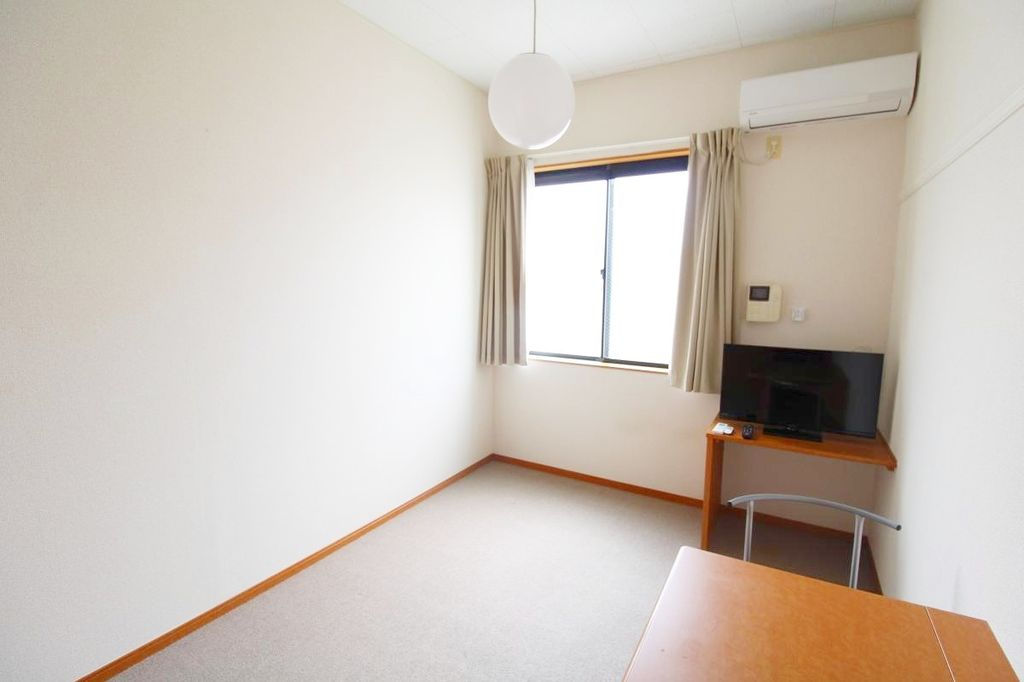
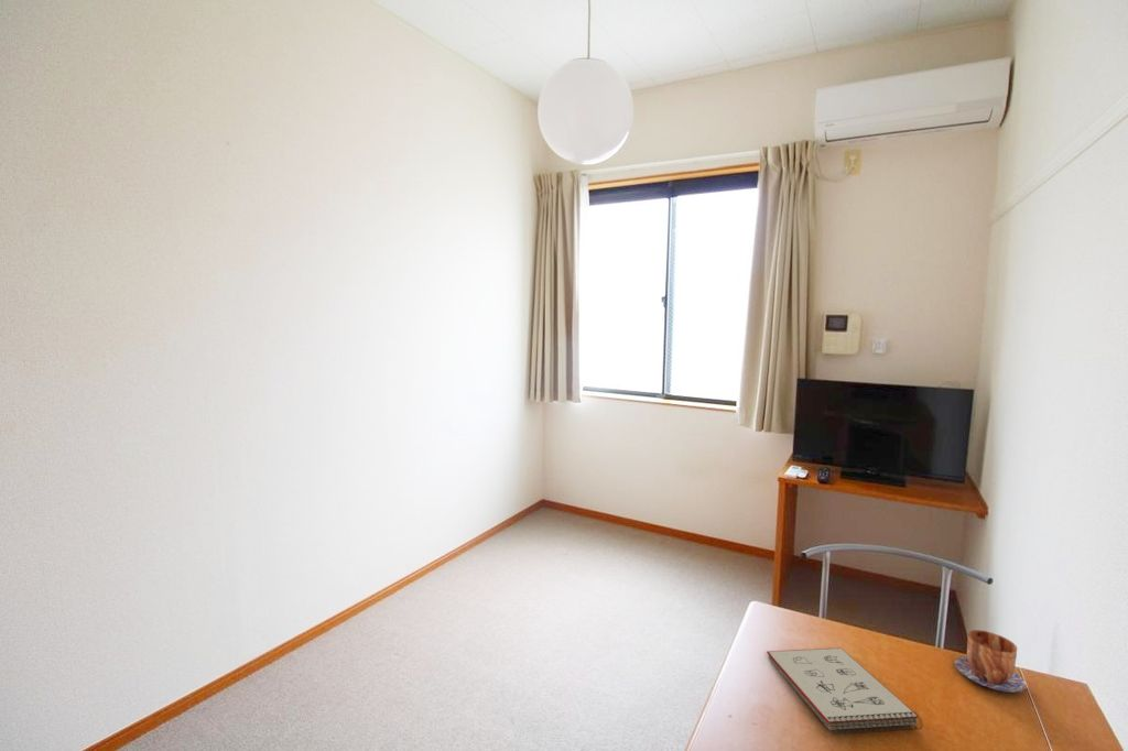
+ notepad (836, 683)
+ mug (989, 657)
